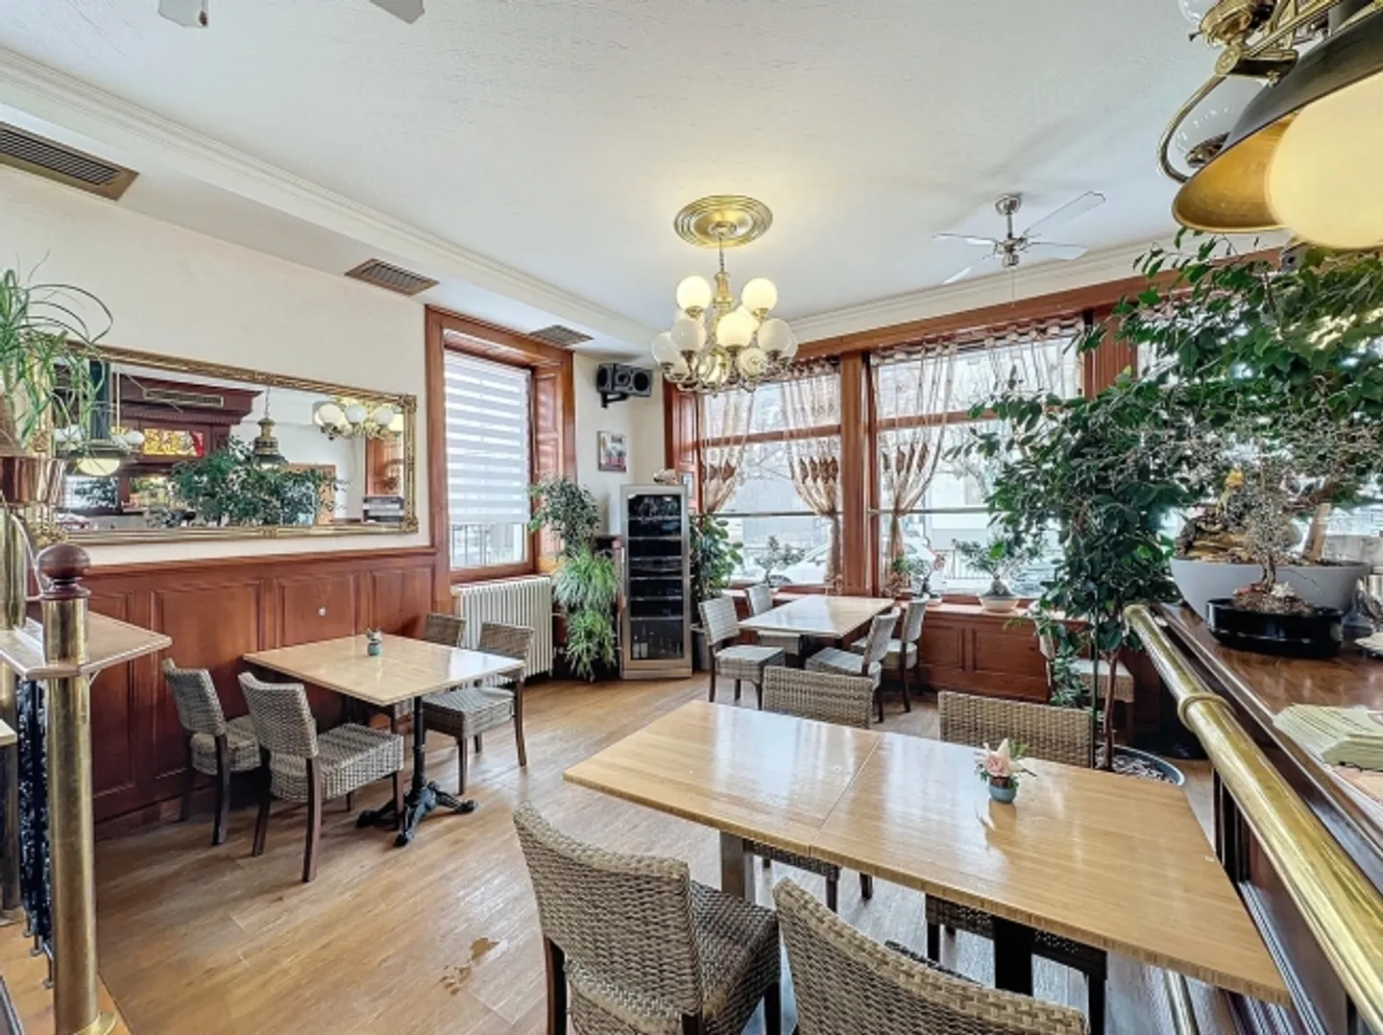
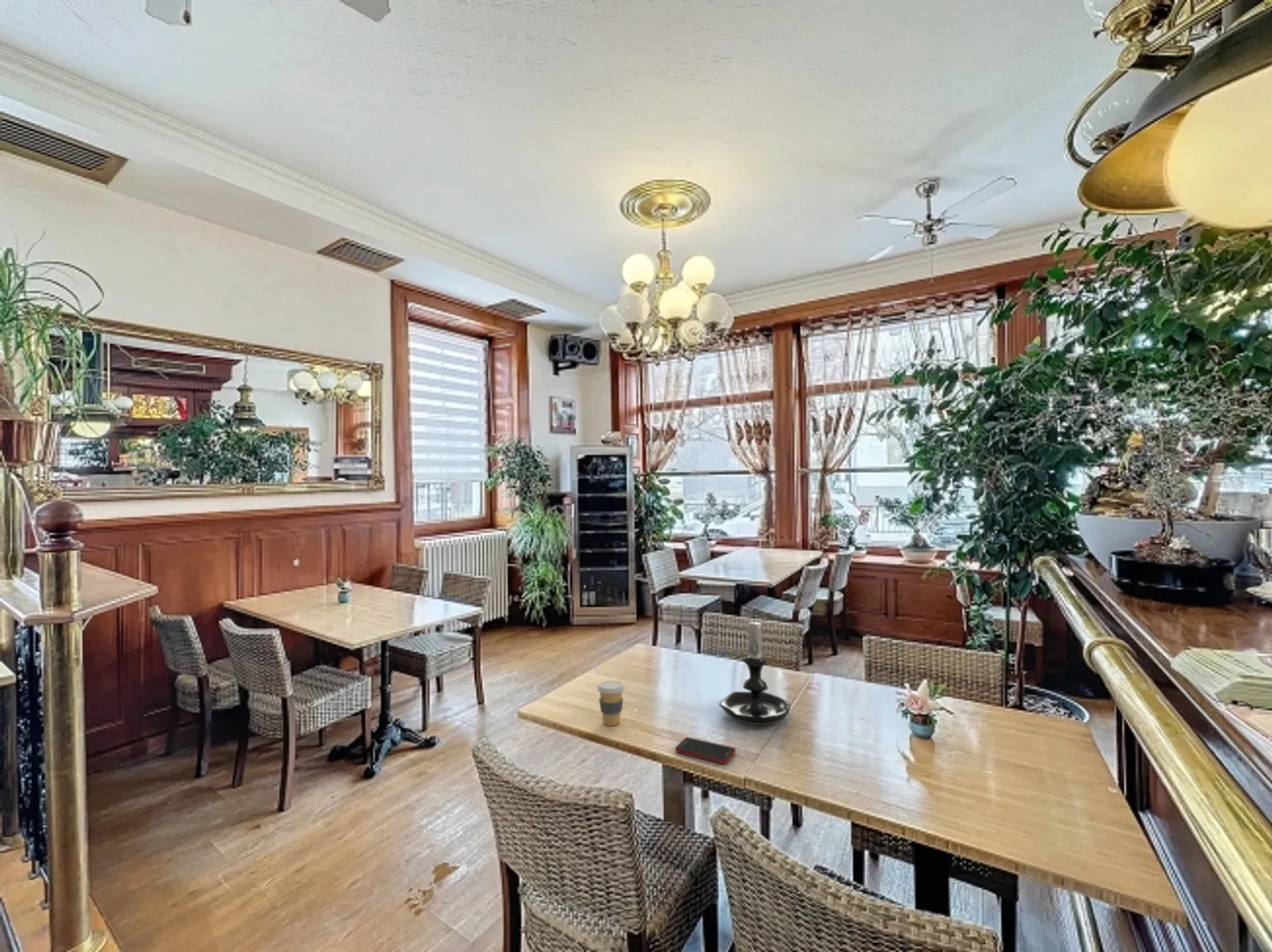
+ candle holder (753, 665)
+ coffee cup (611, 703)
+ cell phone (705, 750)
